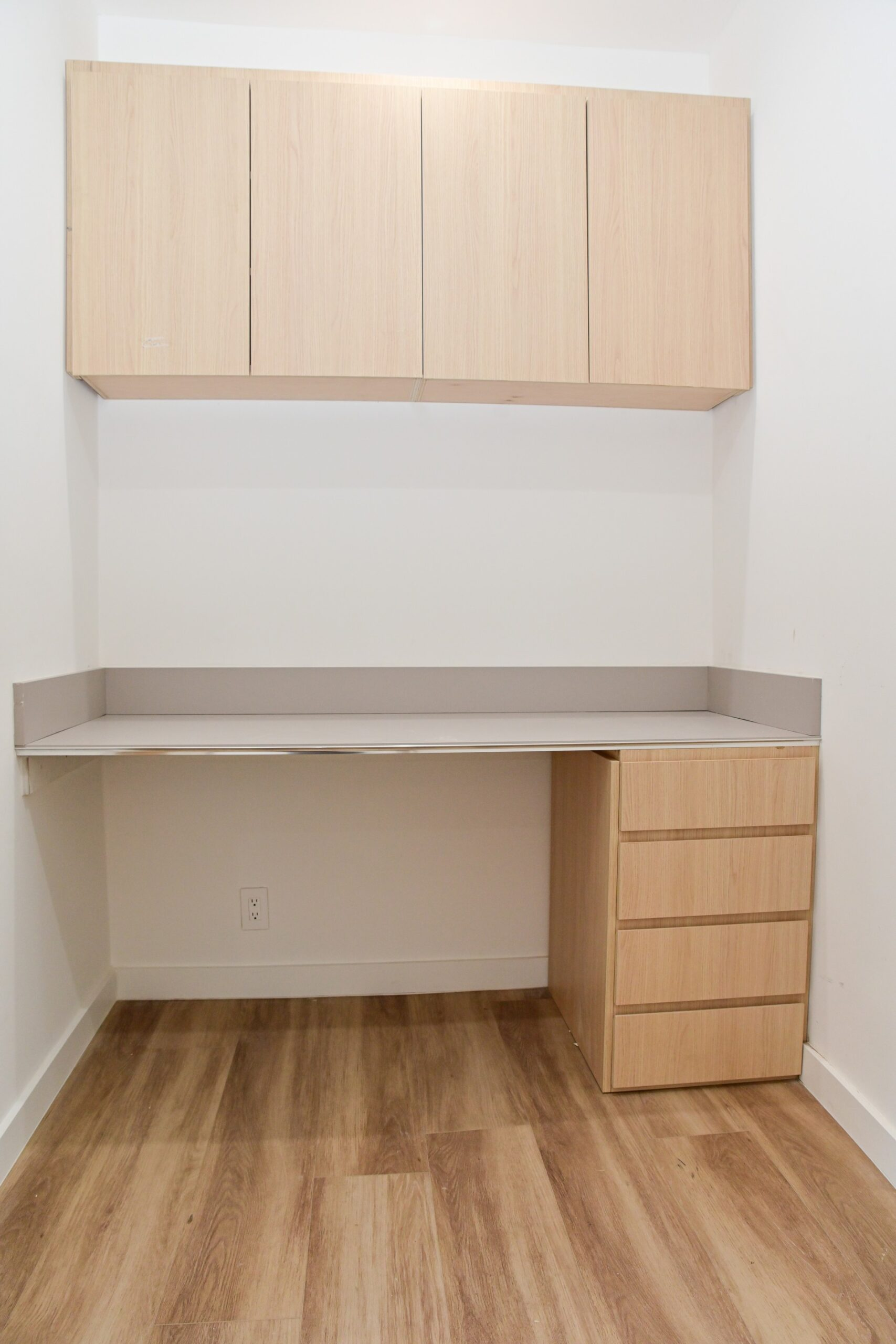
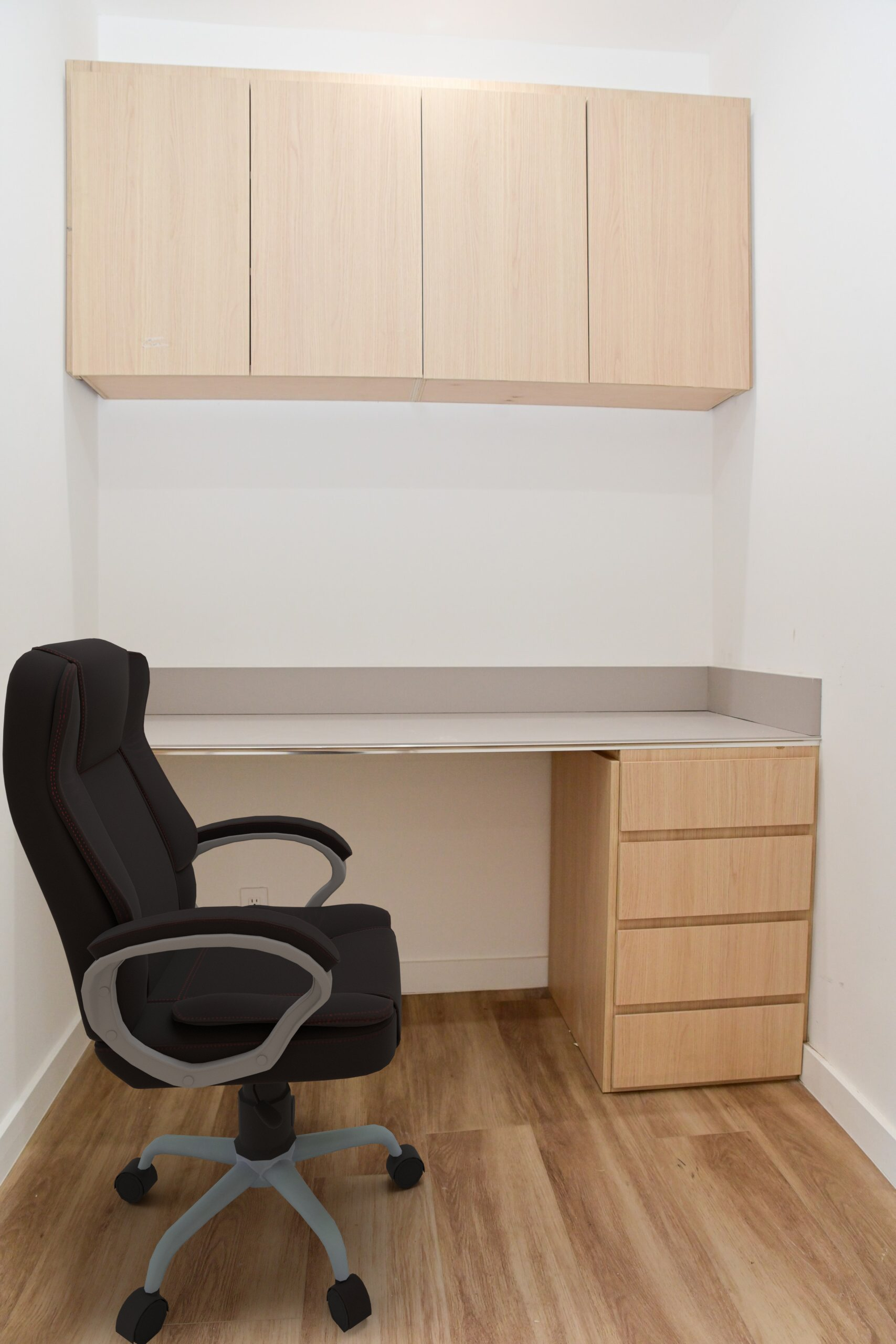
+ office chair (251, 938)
